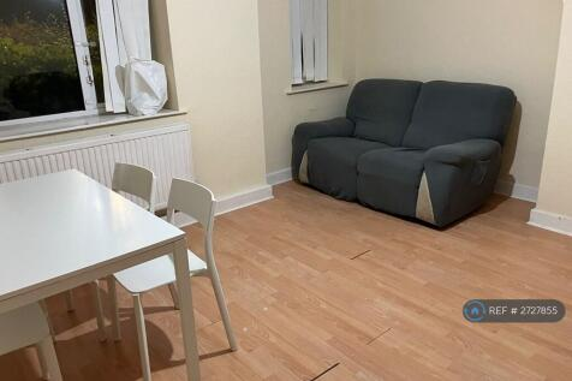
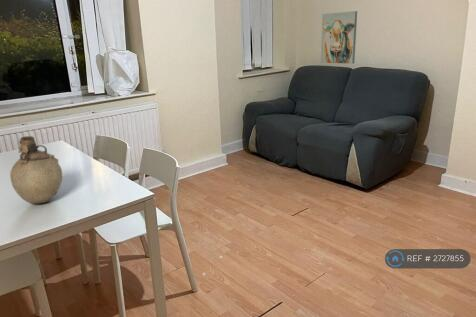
+ vase (36, 170)
+ wall art (338, 38)
